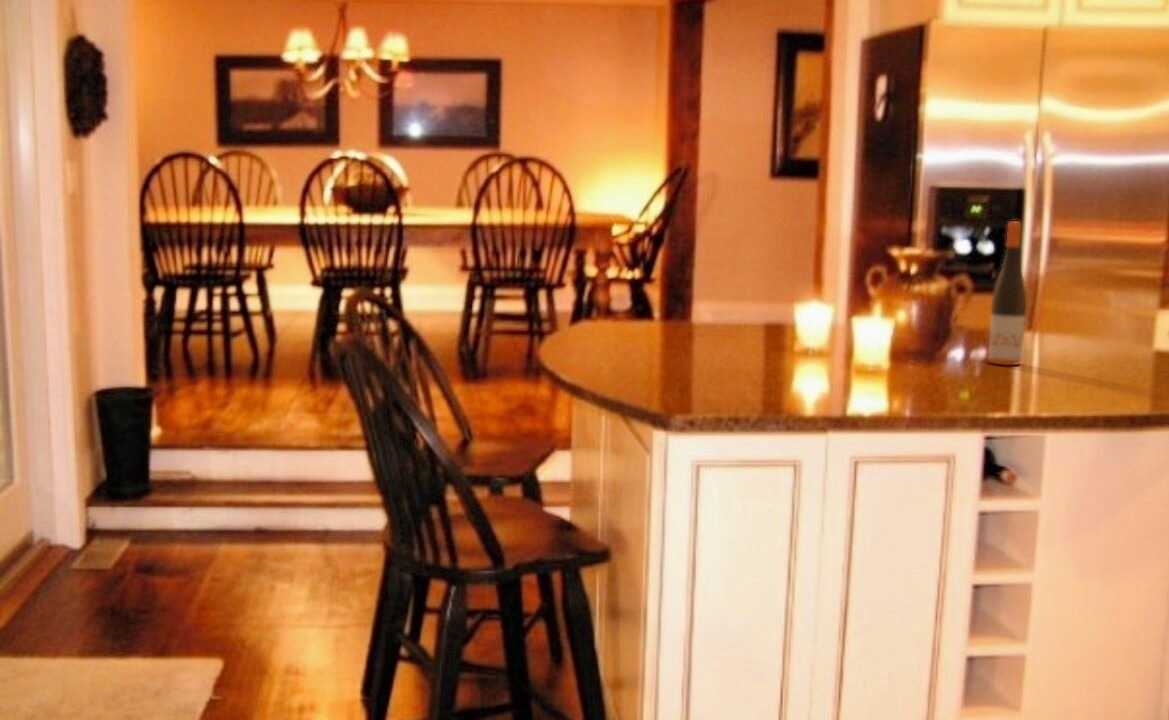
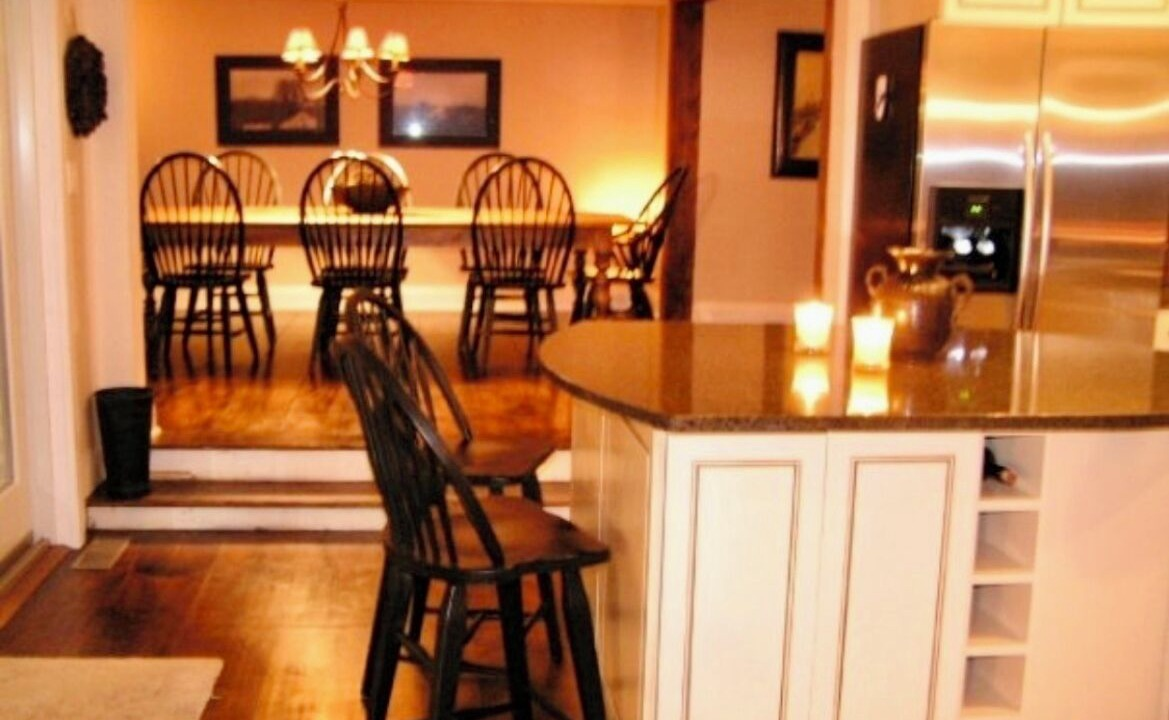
- wine bottle (1009, 292)
